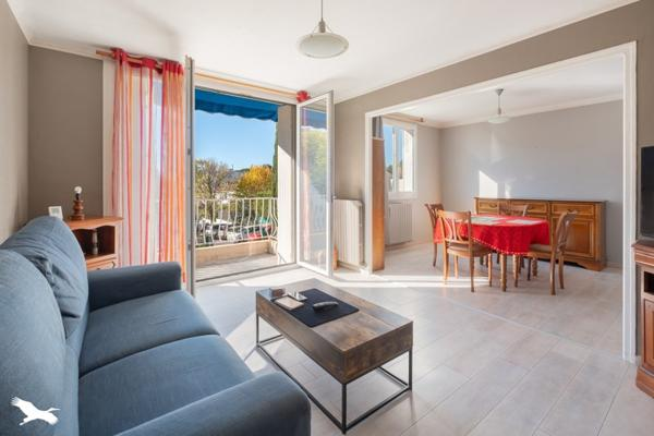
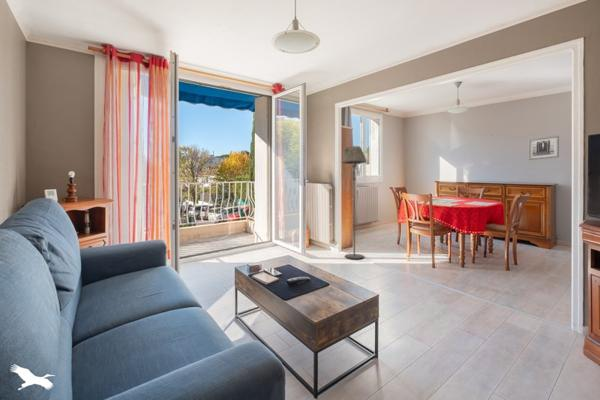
+ floor lamp (354, 202)
+ wall art (543, 148)
